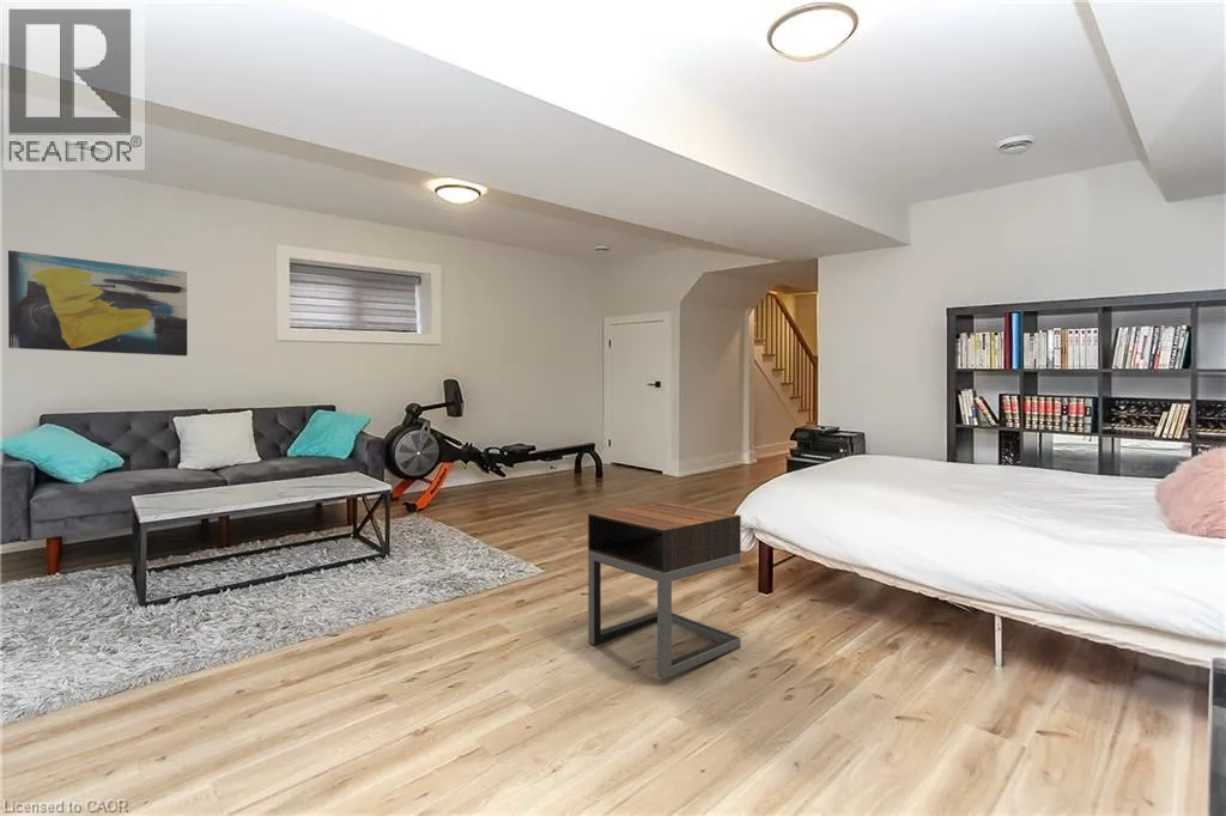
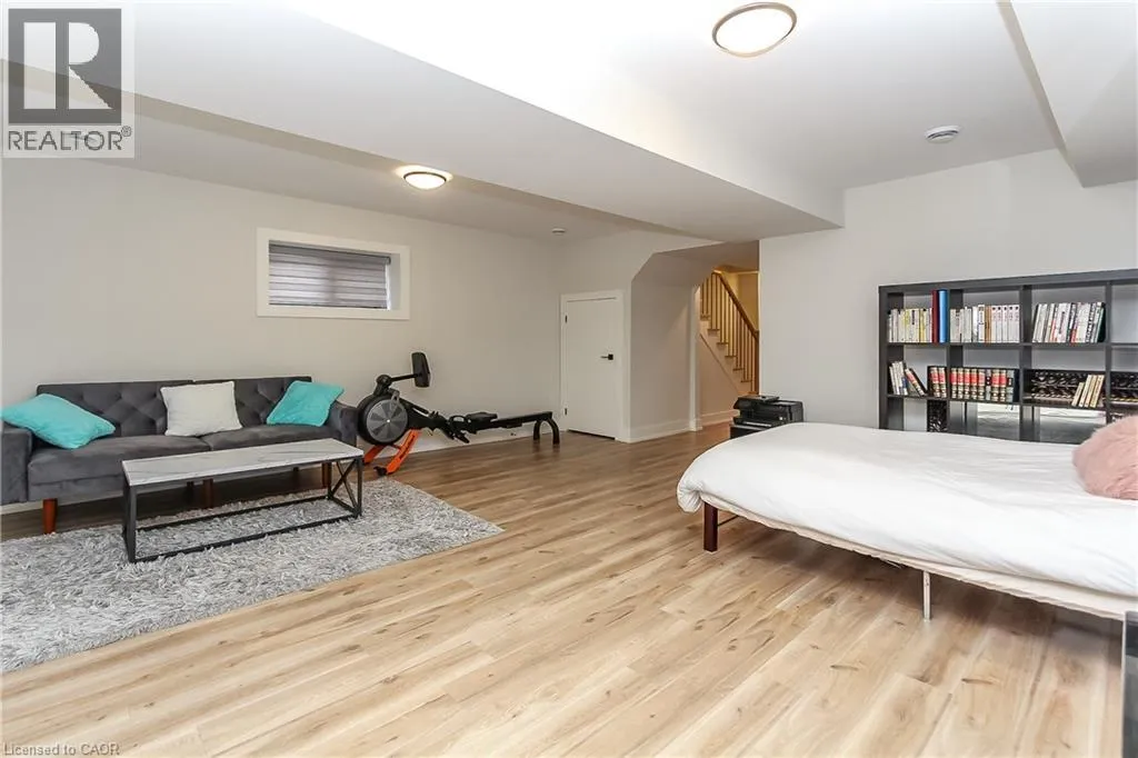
- nightstand (663, 579)
- wall art (104, 306)
